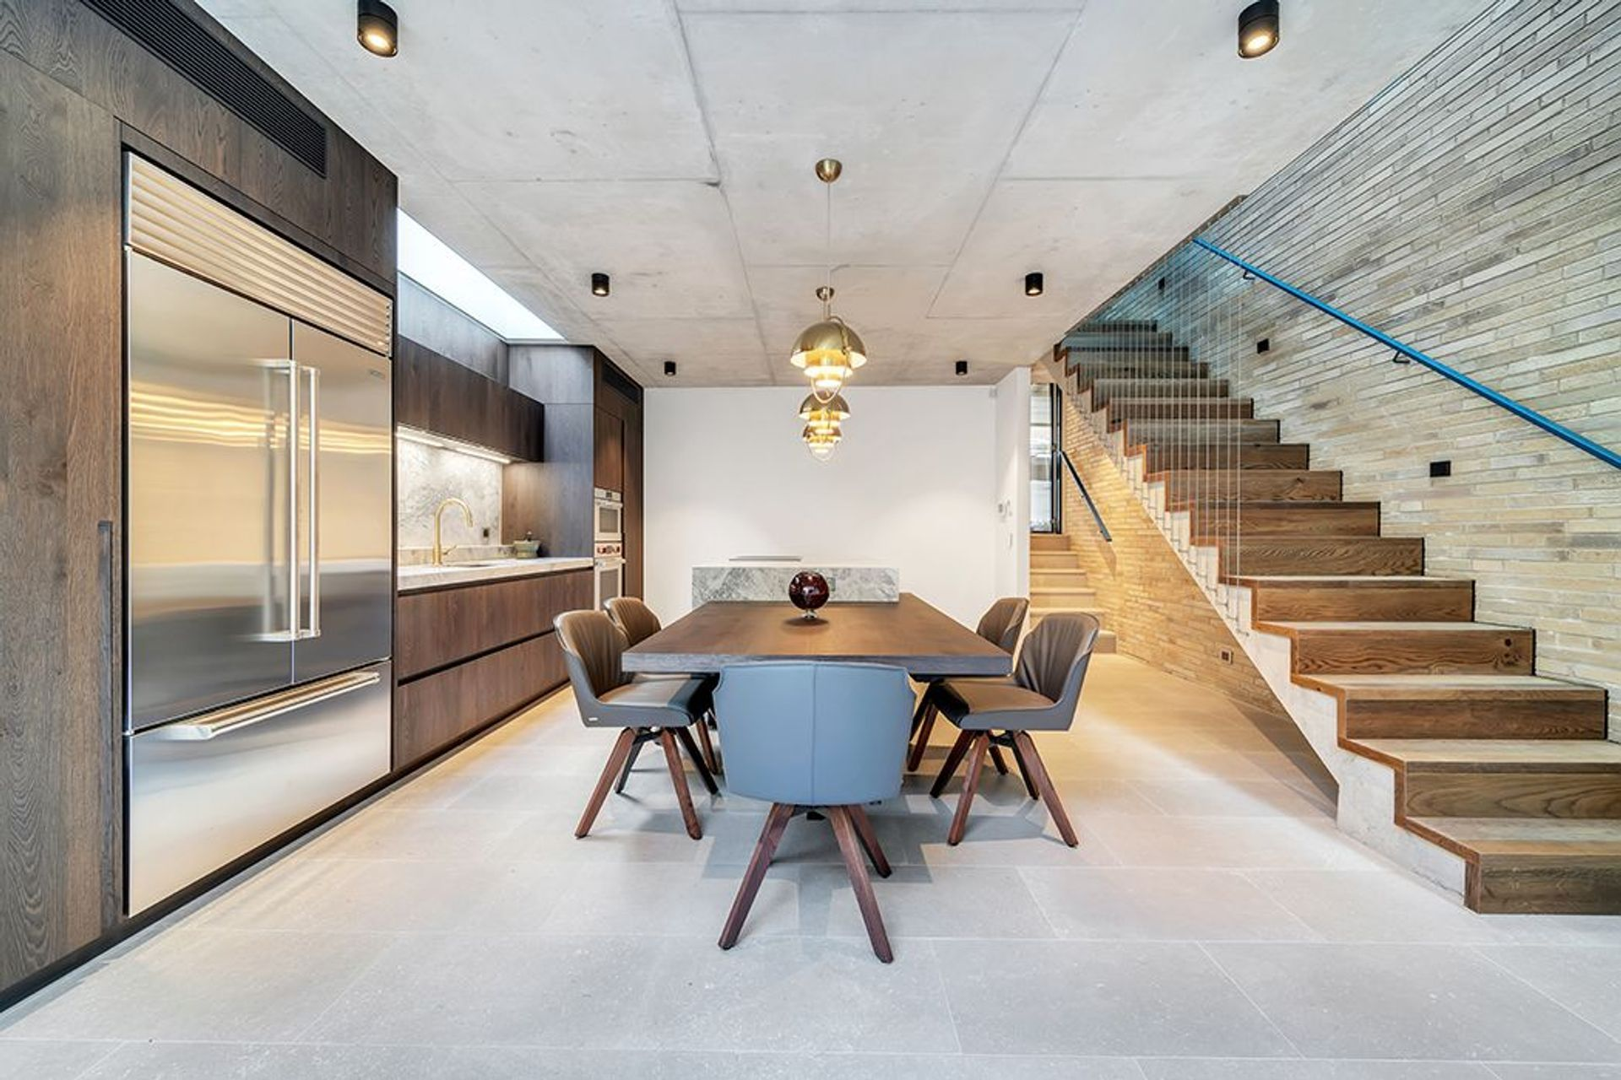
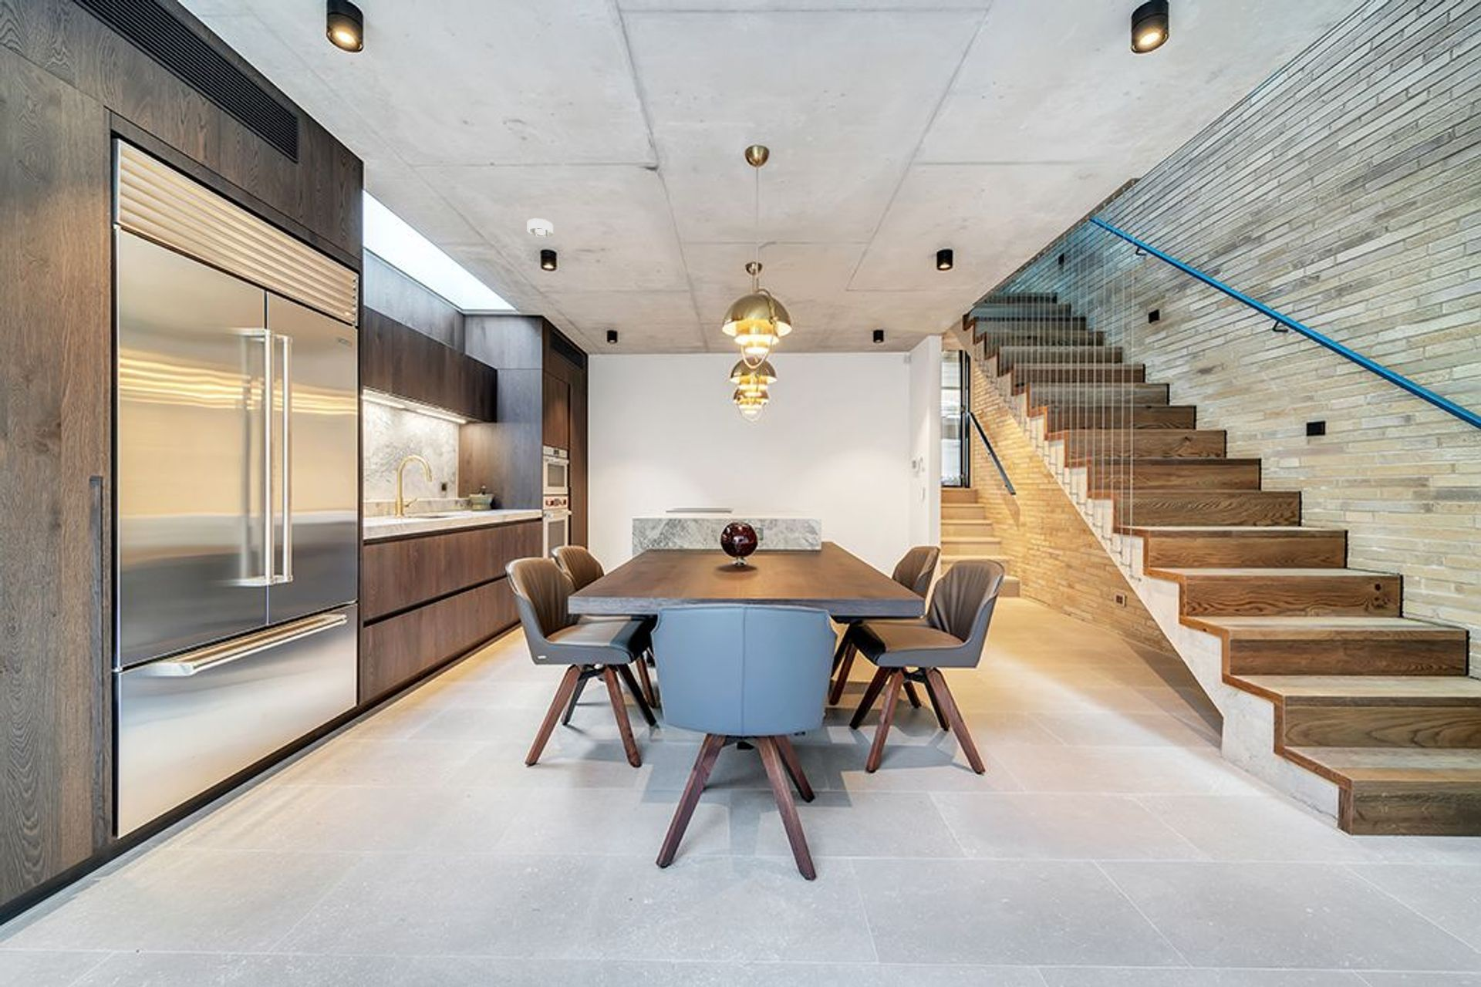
+ smoke detector (540, 227)
